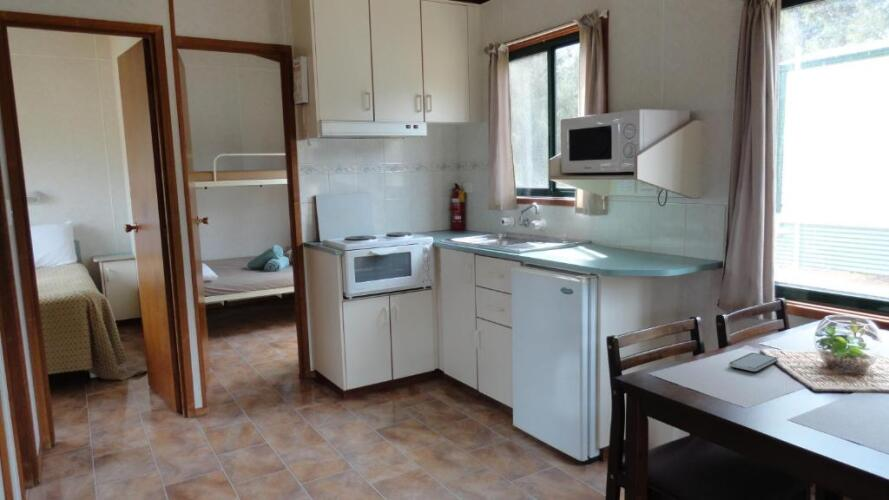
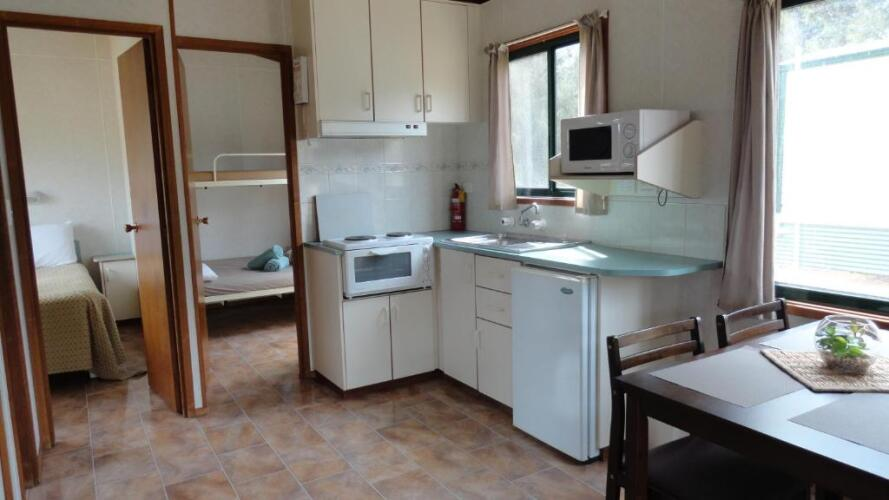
- smartphone (753, 361)
